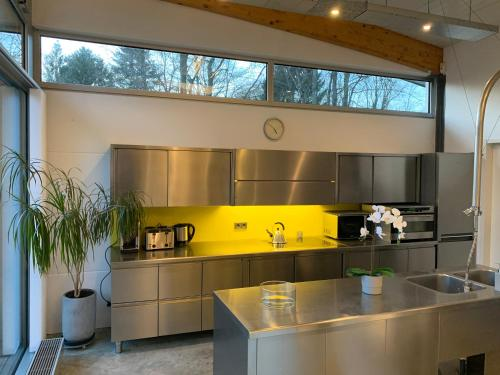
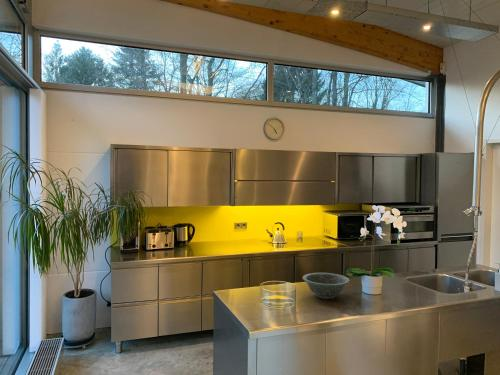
+ decorative bowl (325, 287)
